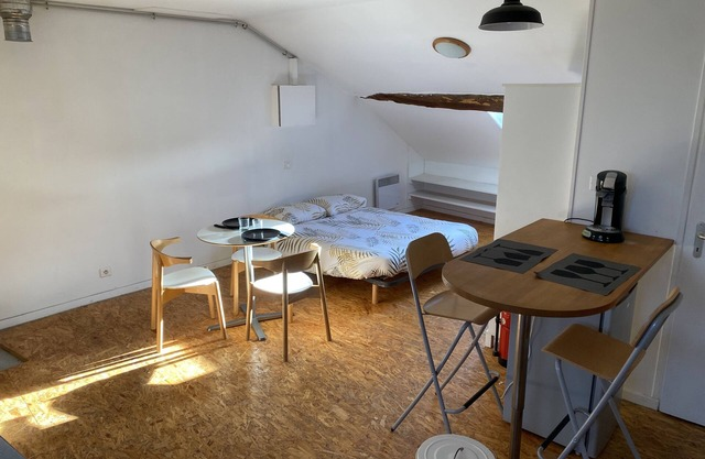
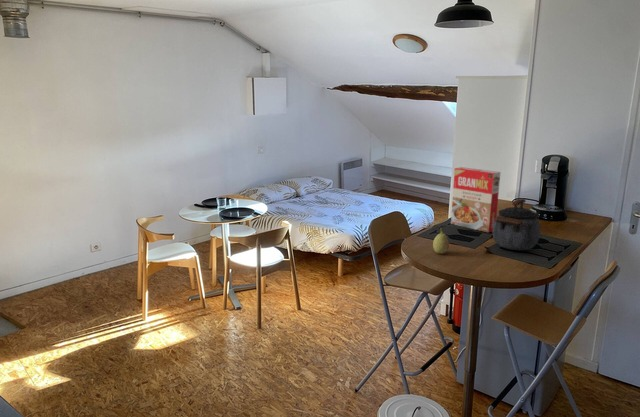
+ cereal box (474, 198)
+ kettle (516, 224)
+ fruit (441, 239)
